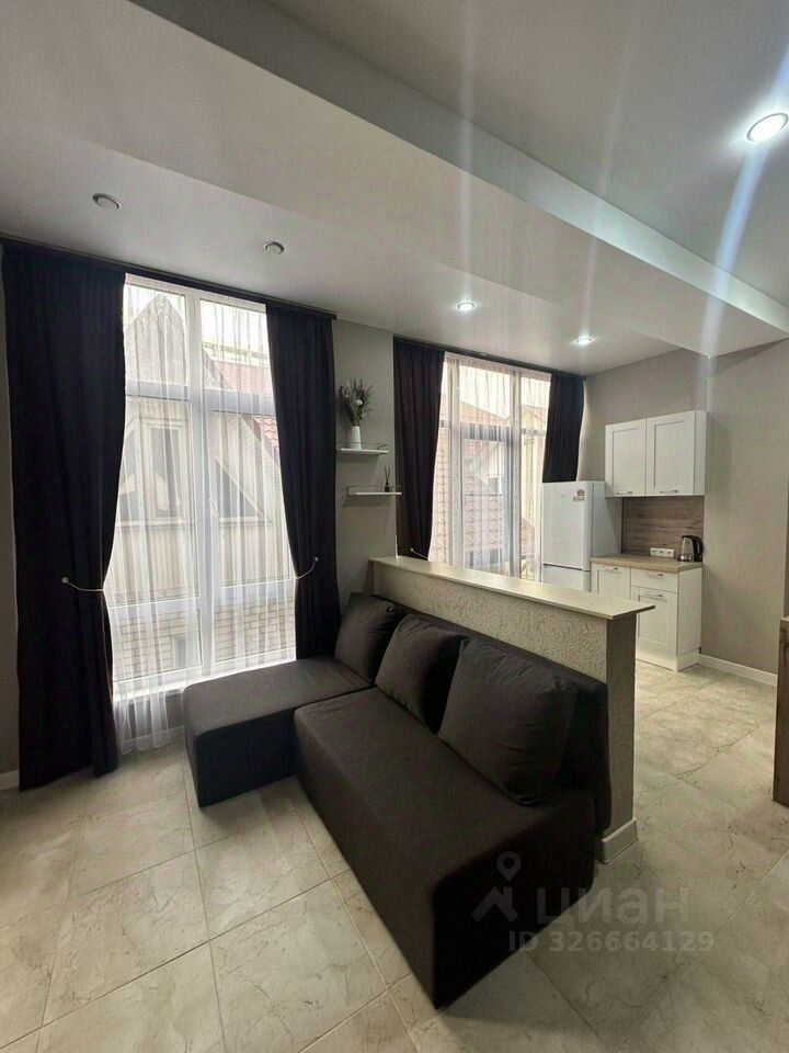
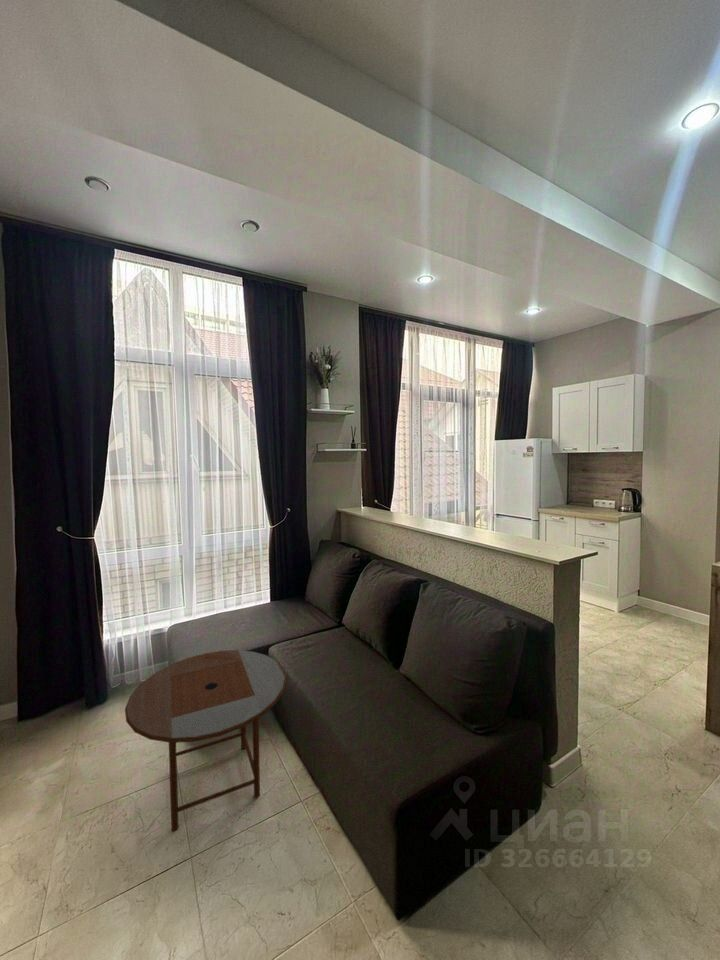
+ side table (212, 734)
